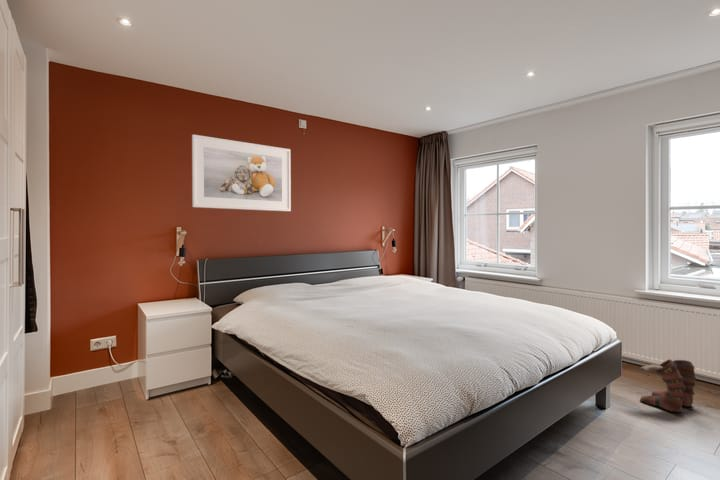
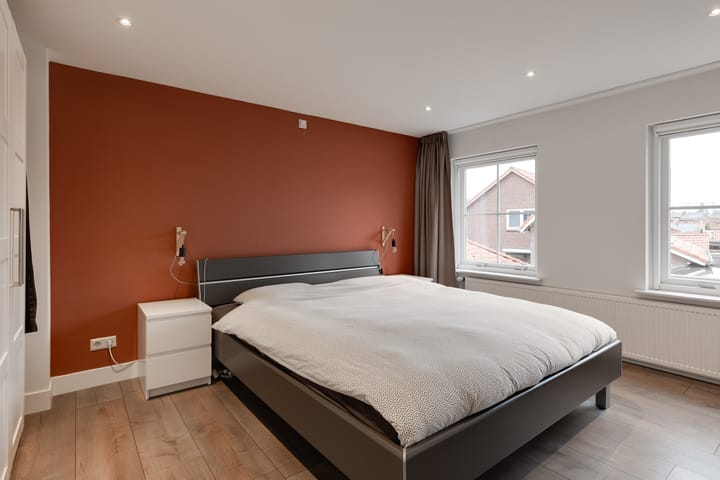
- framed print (245, 176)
- boots (665, 381)
